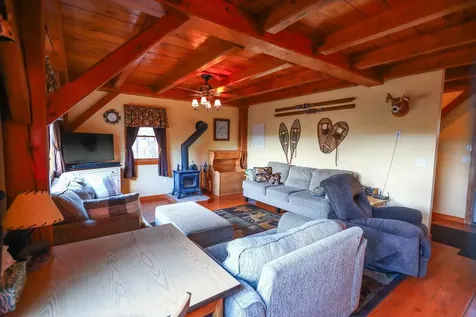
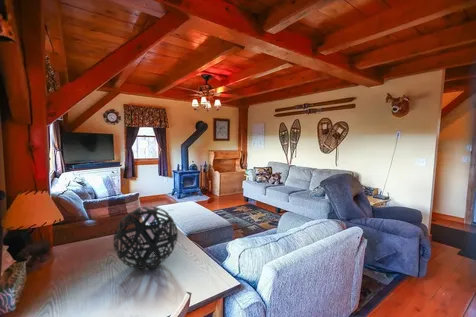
+ decorative orb (147, 236)
